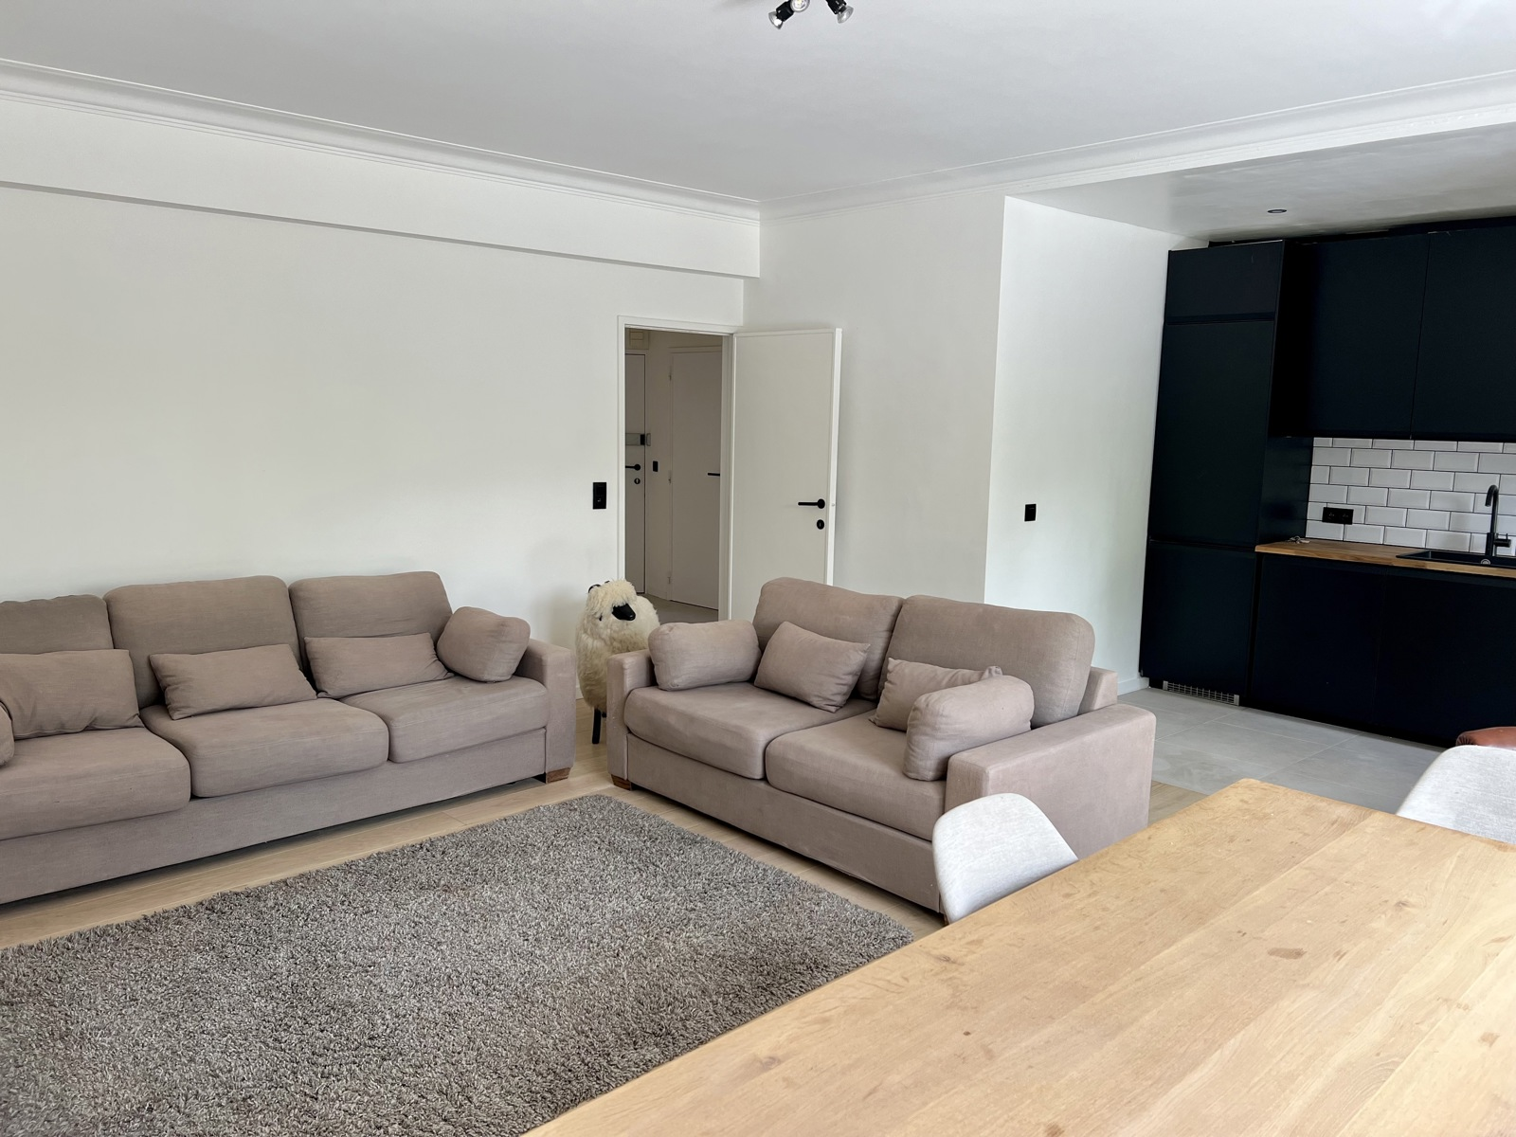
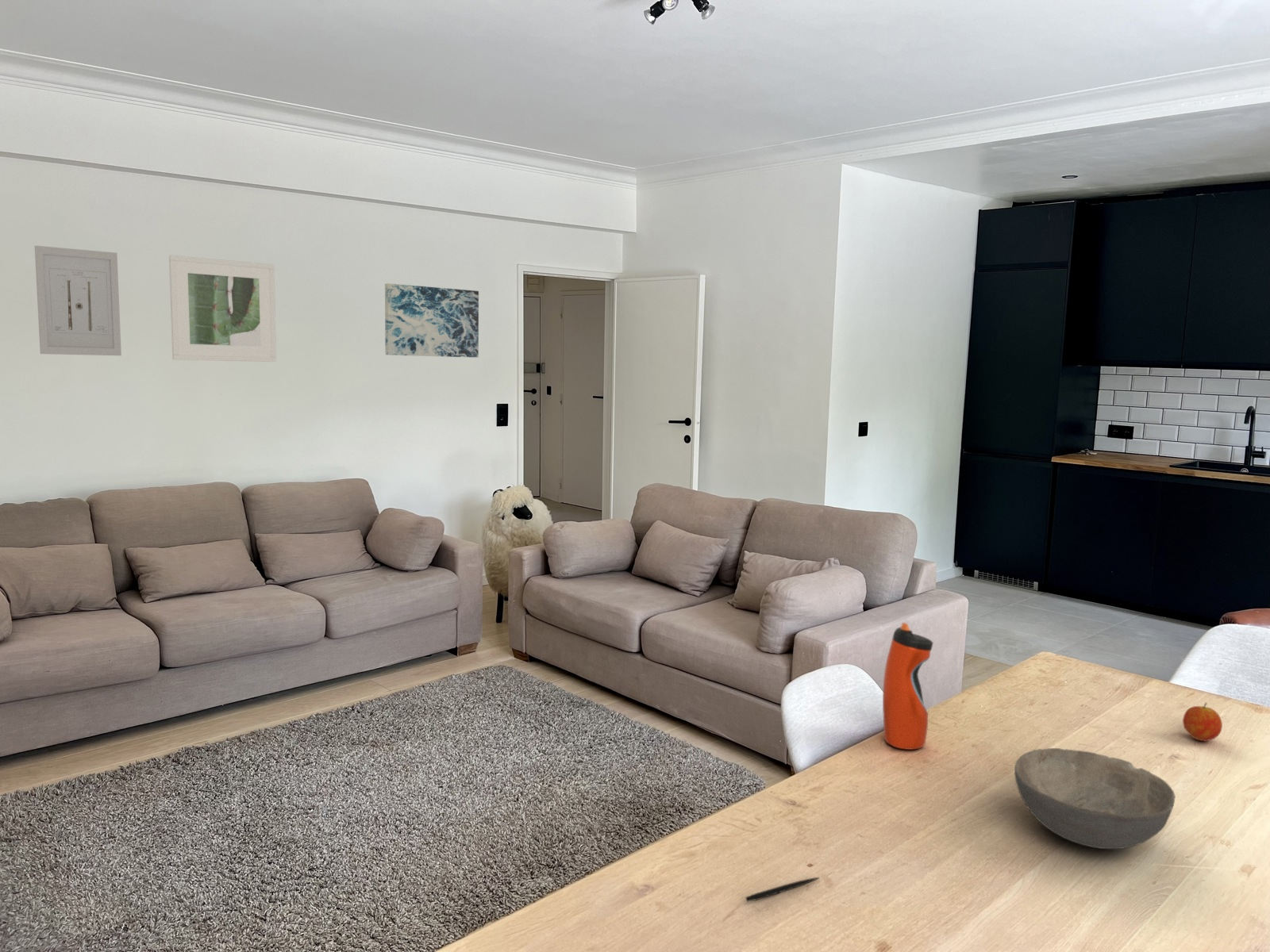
+ fruit (1203, 720)
+ pen (784, 887)
+ wall art (79, 302)
+ bowl (1090, 807)
+ water bottle (906, 684)
+ wall art (433, 321)
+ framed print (225, 310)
